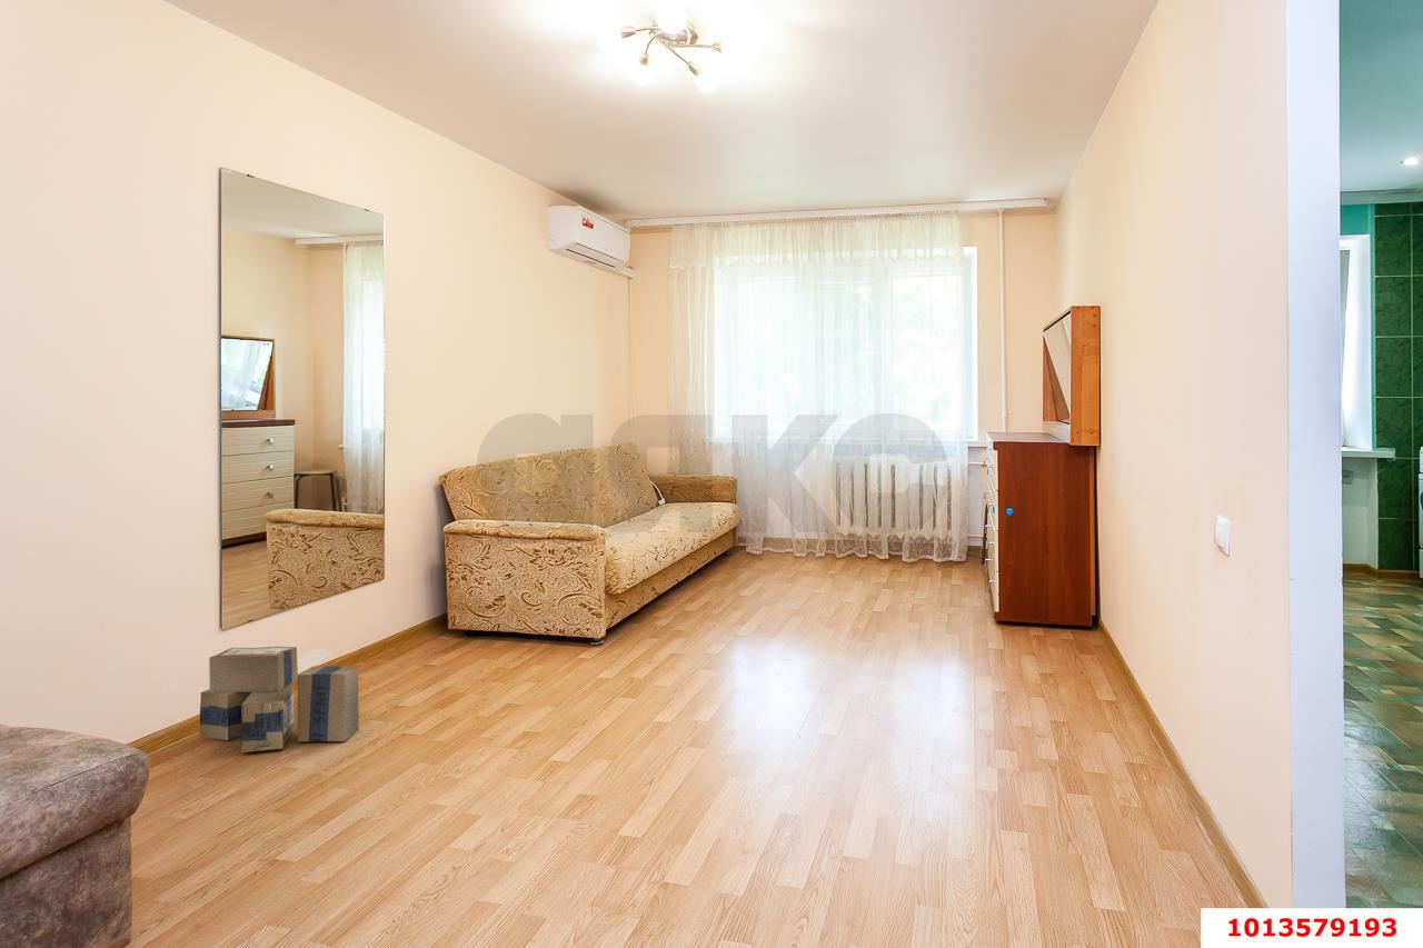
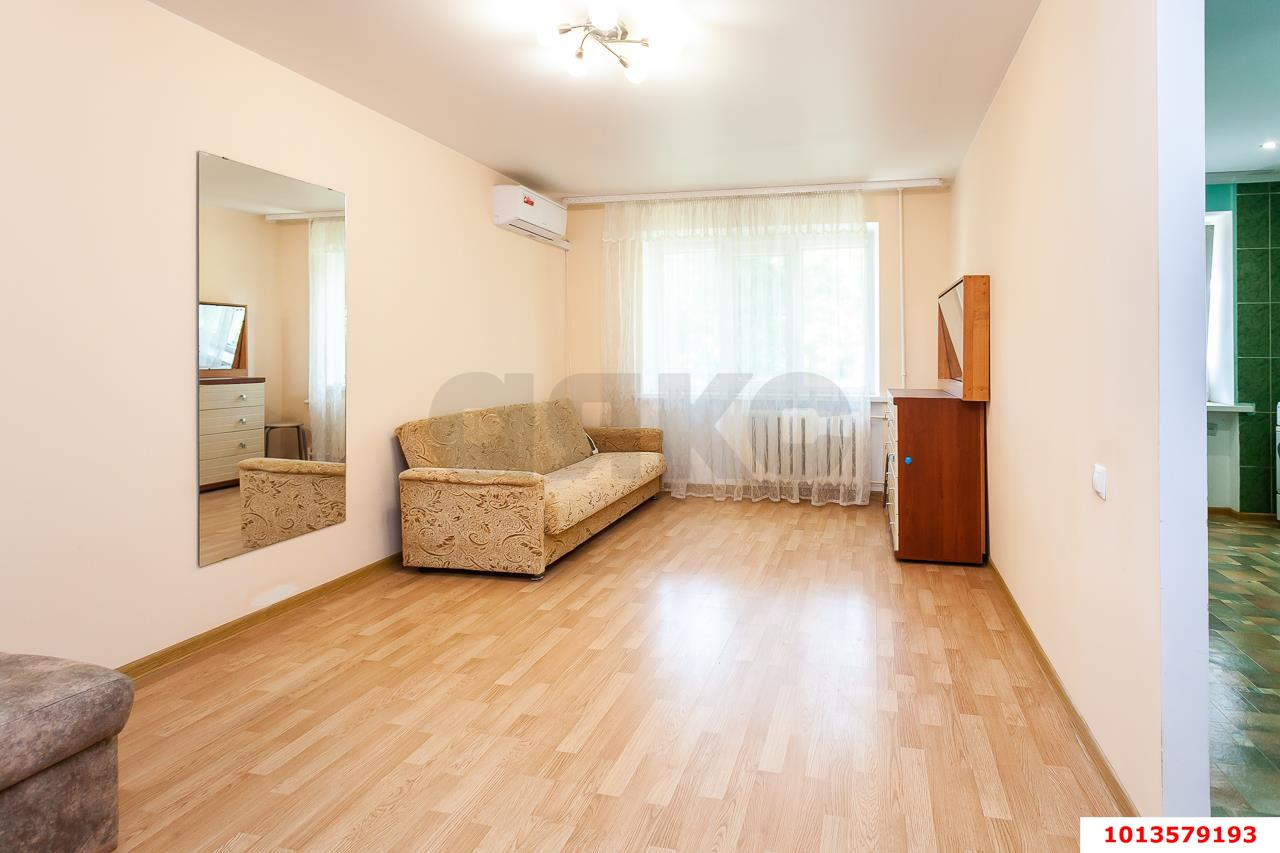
- cardboard box (275, 696)
